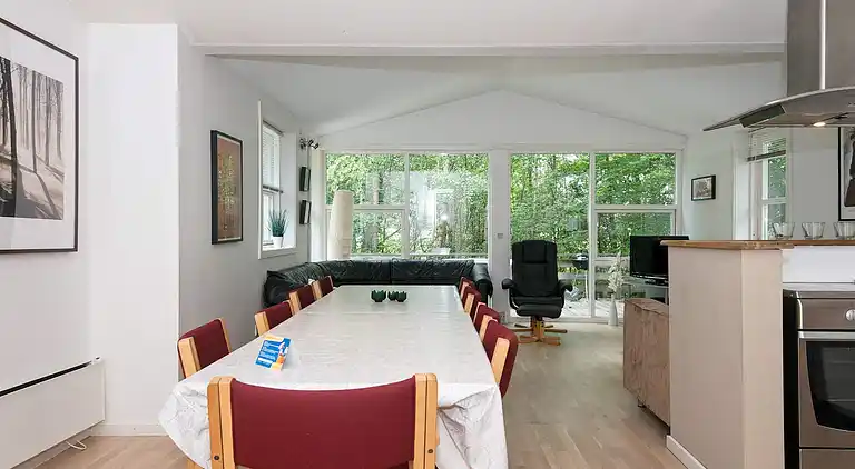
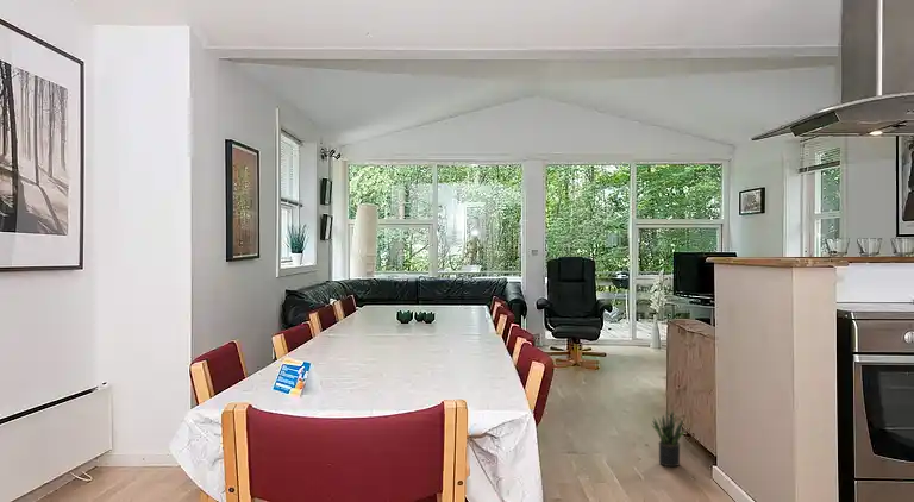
+ potted plant (666, 437)
